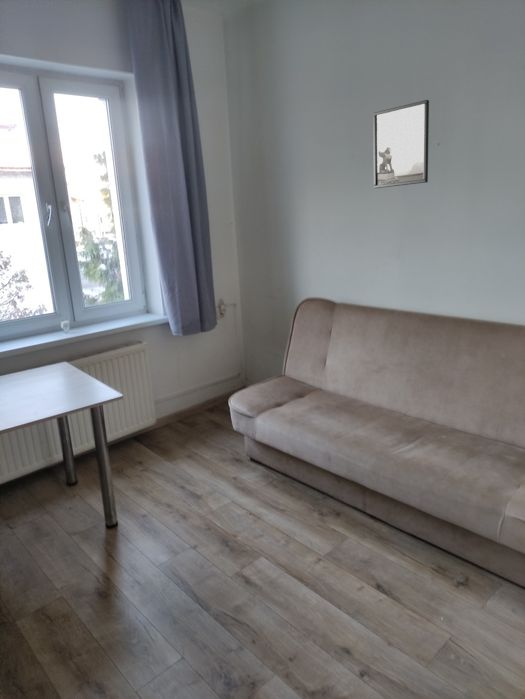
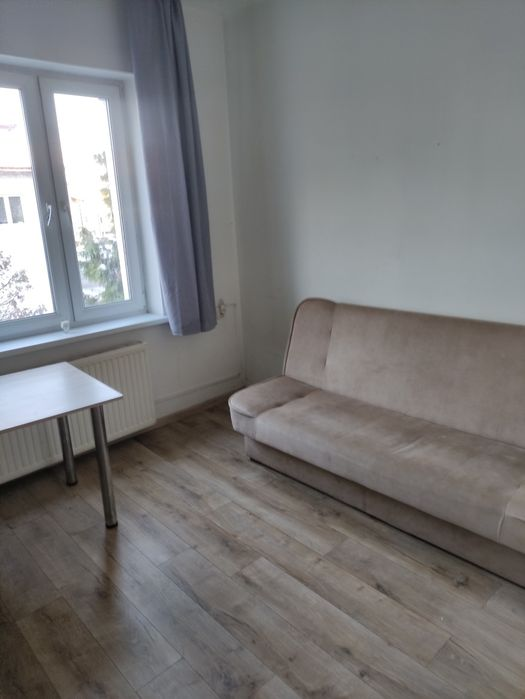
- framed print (399, 146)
